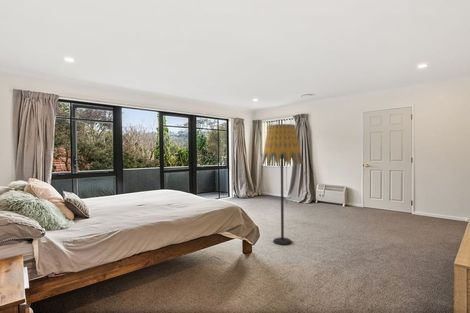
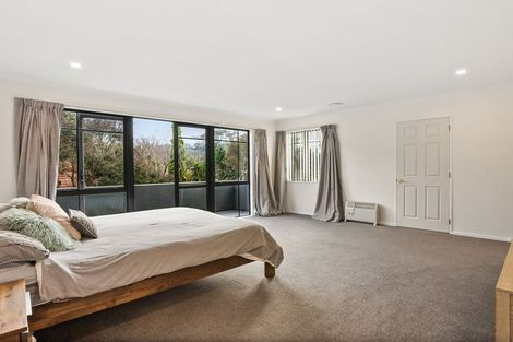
- floor lamp (282, 183)
